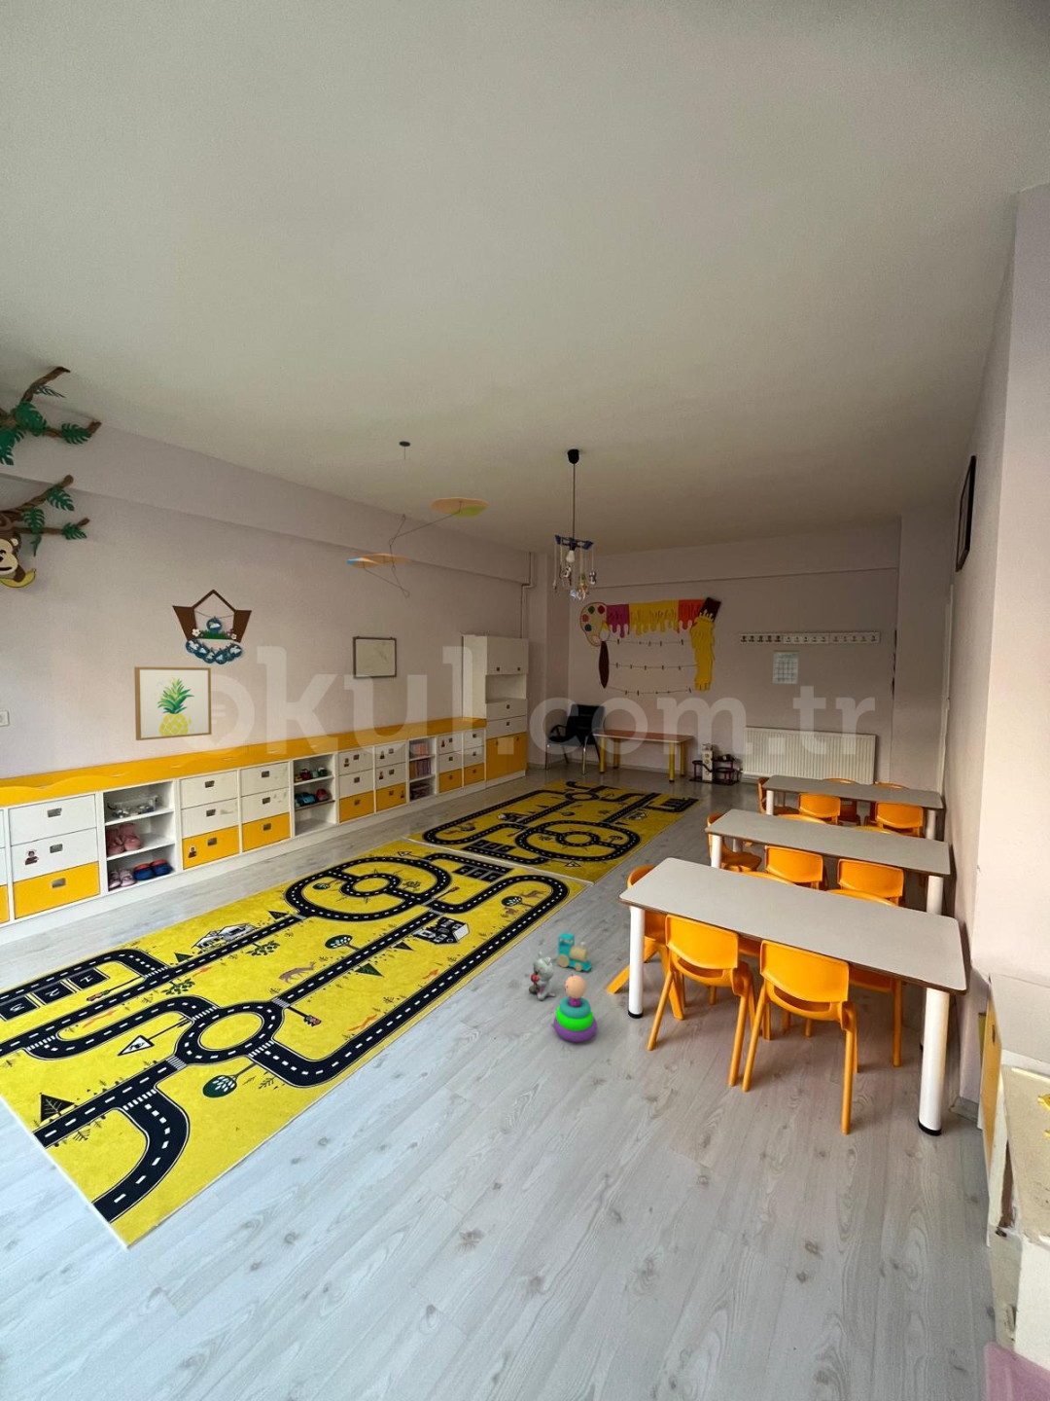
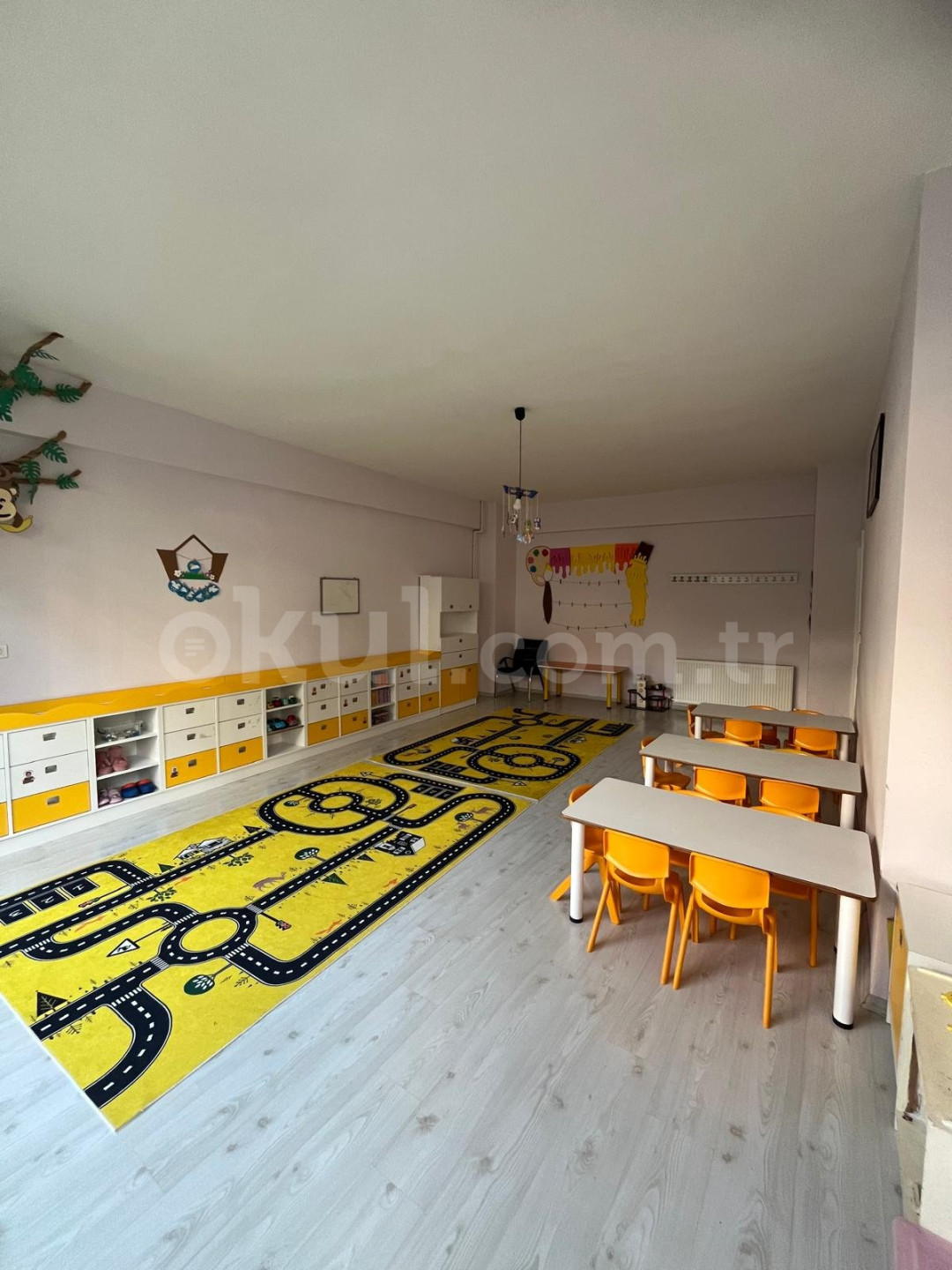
- calendar (785, 663)
- plush toy (542, 974)
- wall art (174, 702)
- ceiling mobile (419, 527)
- toy train (575, 952)
- stacking toy (576, 1003)
